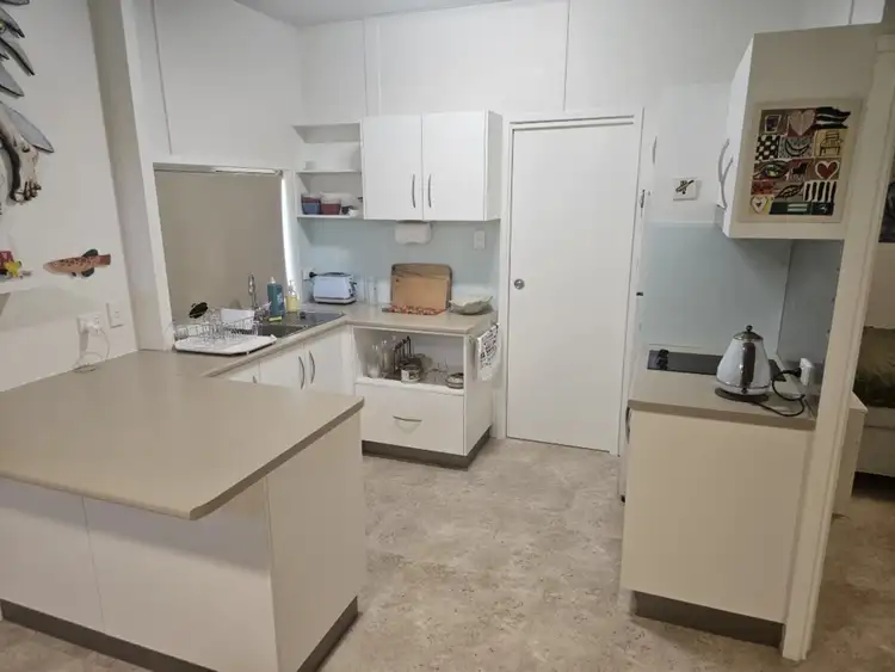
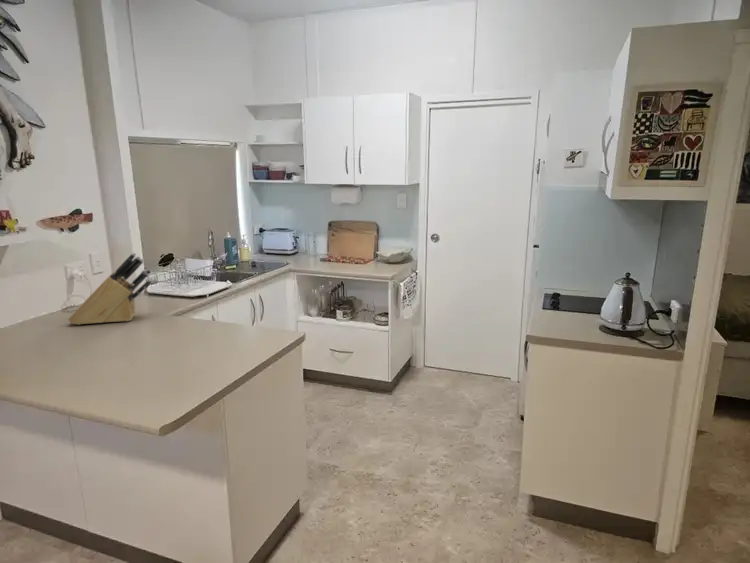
+ knife block (110, 287)
